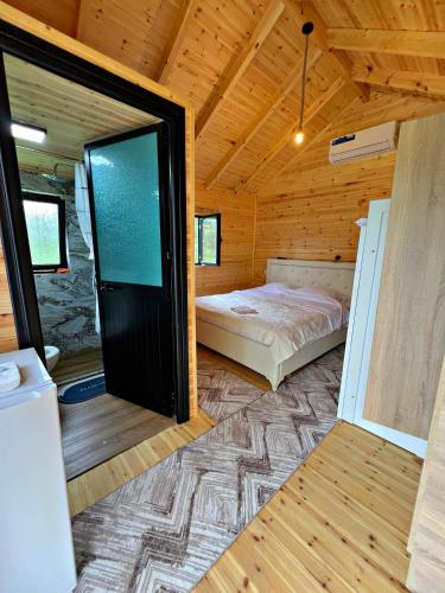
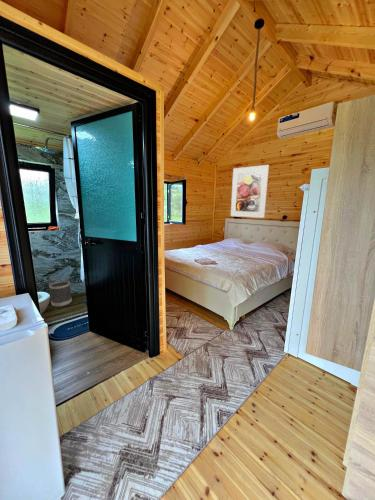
+ wastebasket (60, 293)
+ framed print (248, 192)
